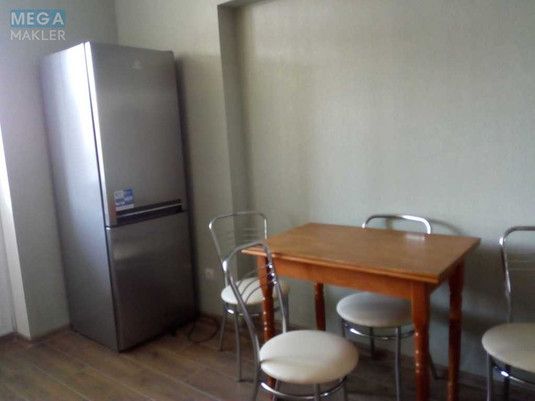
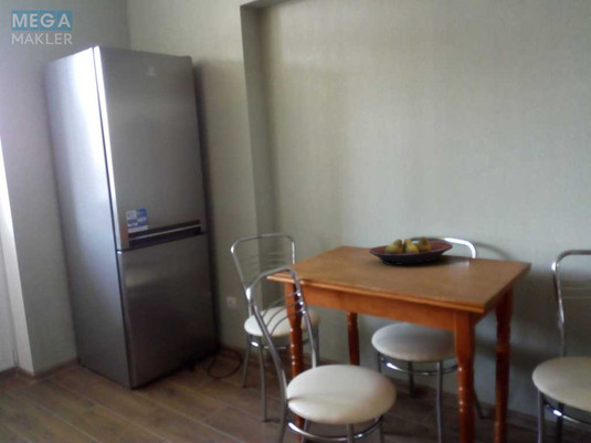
+ fruit bowl (411, 249)
